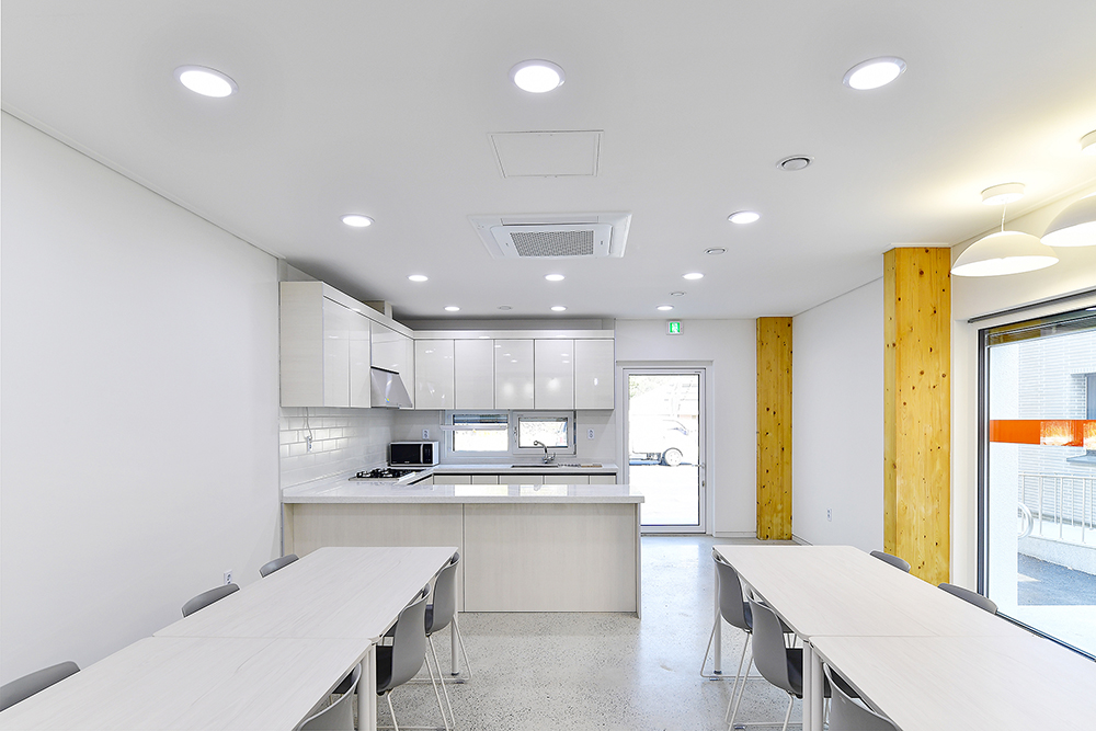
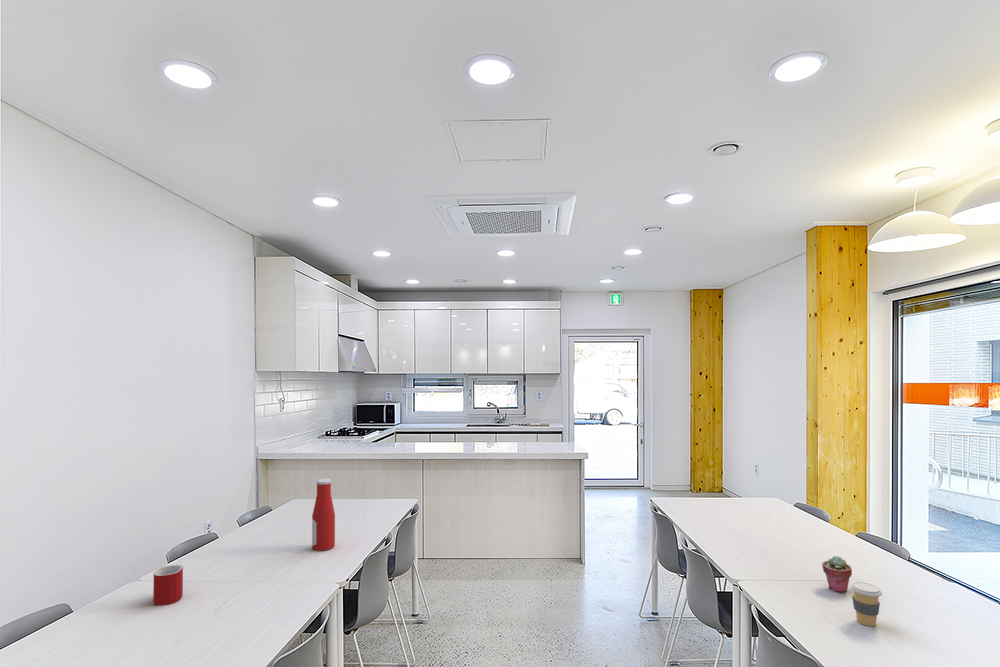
+ coffee cup (866, 604)
+ potted succulent (837, 572)
+ mug (169, 582)
+ bottle (323, 513)
